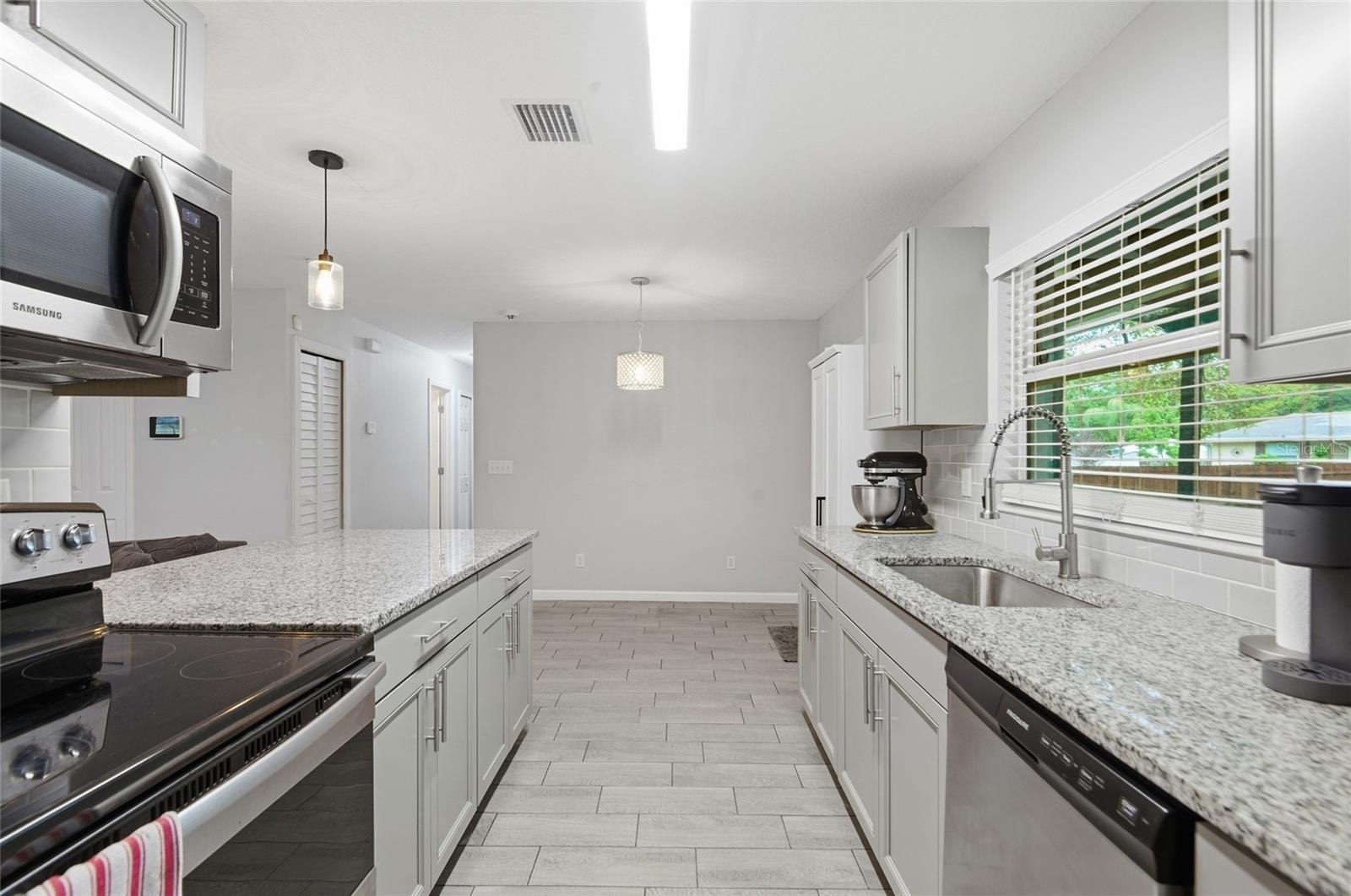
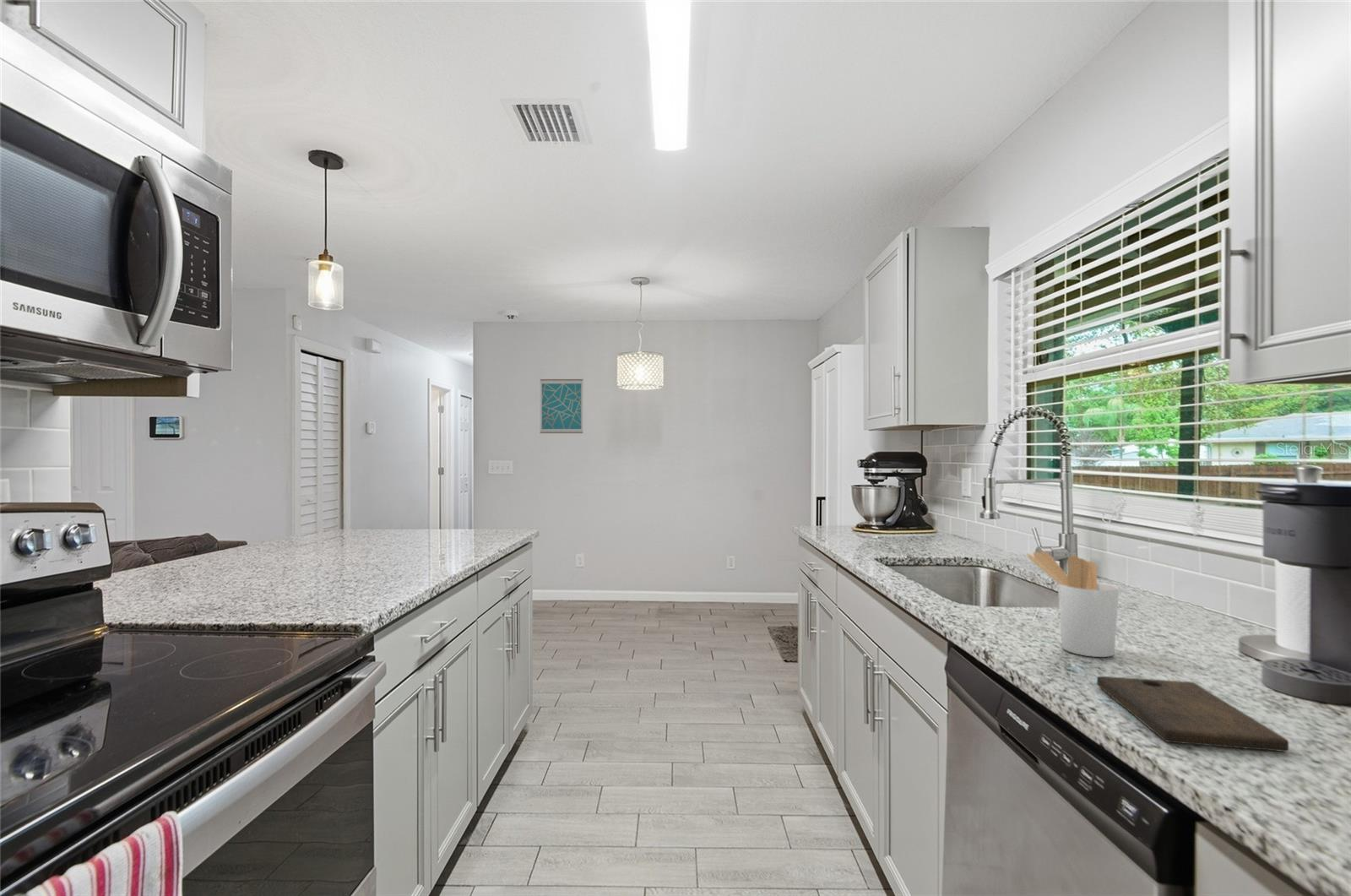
+ utensil holder (1072, 599)
+ cutting board (1180, 709)
+ wall art (562, 406)
